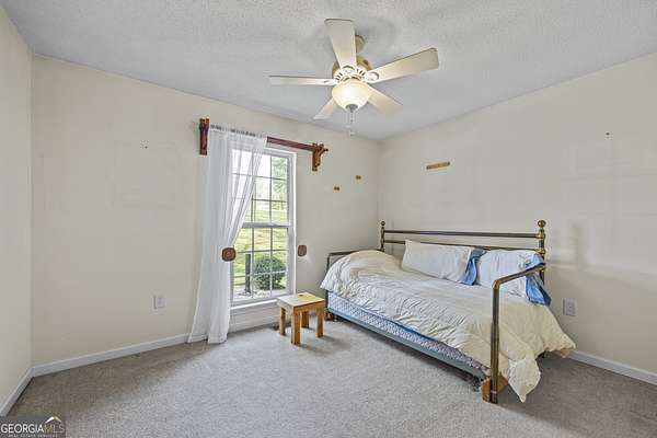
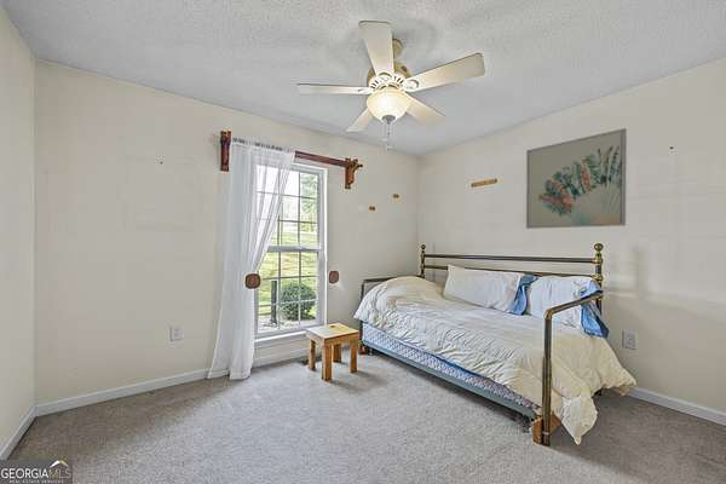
+ wall art (570, 184)
